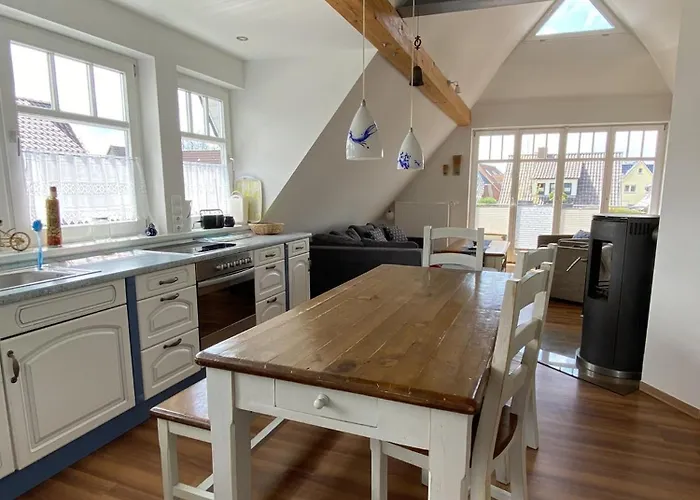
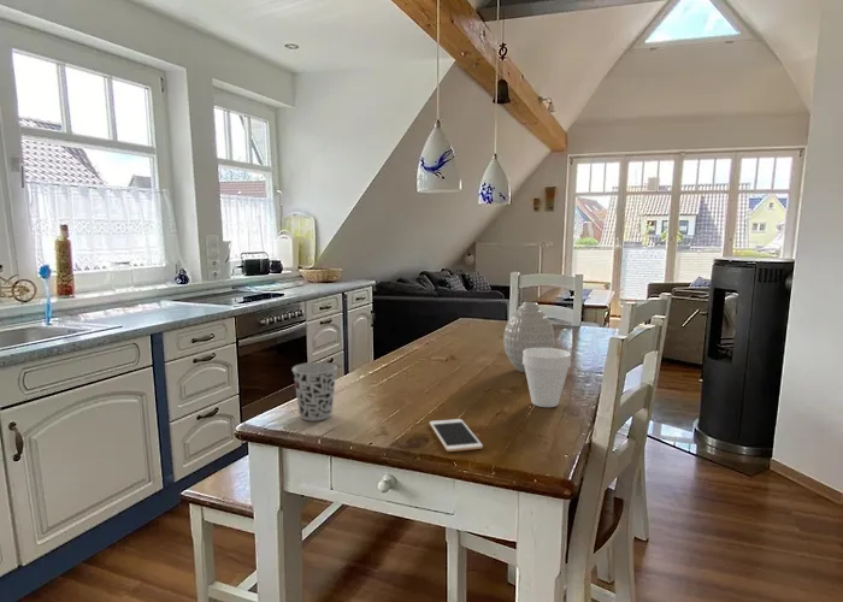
+ cell phone (454, 433)
+ cup (314, 391)
+ vase (529, 336)
+ cup (546, 377)
